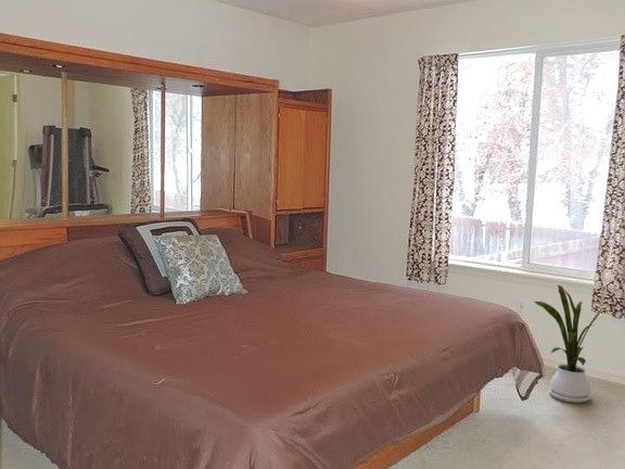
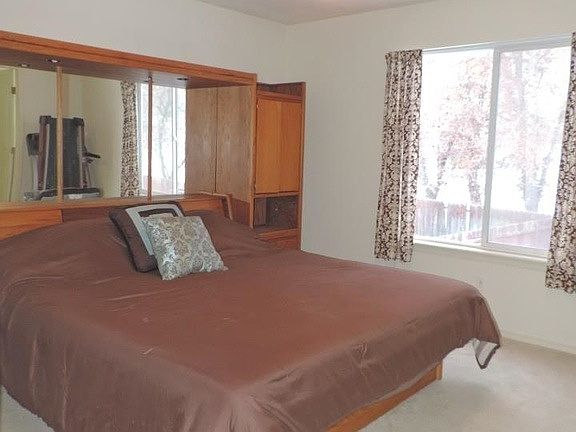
- house plant (570, 339)
